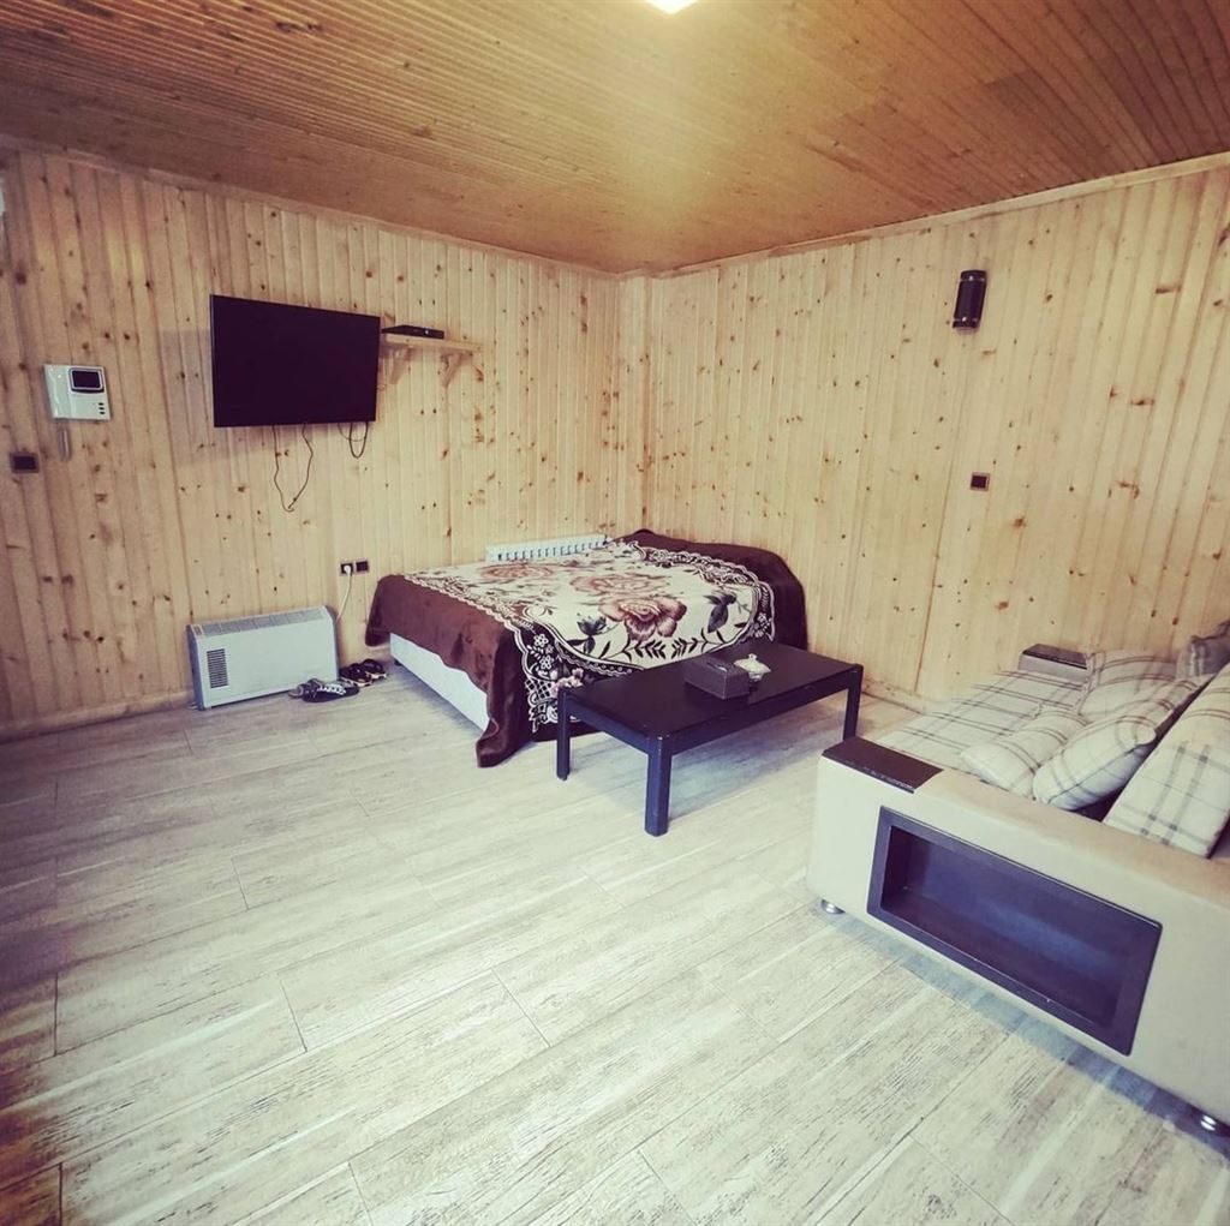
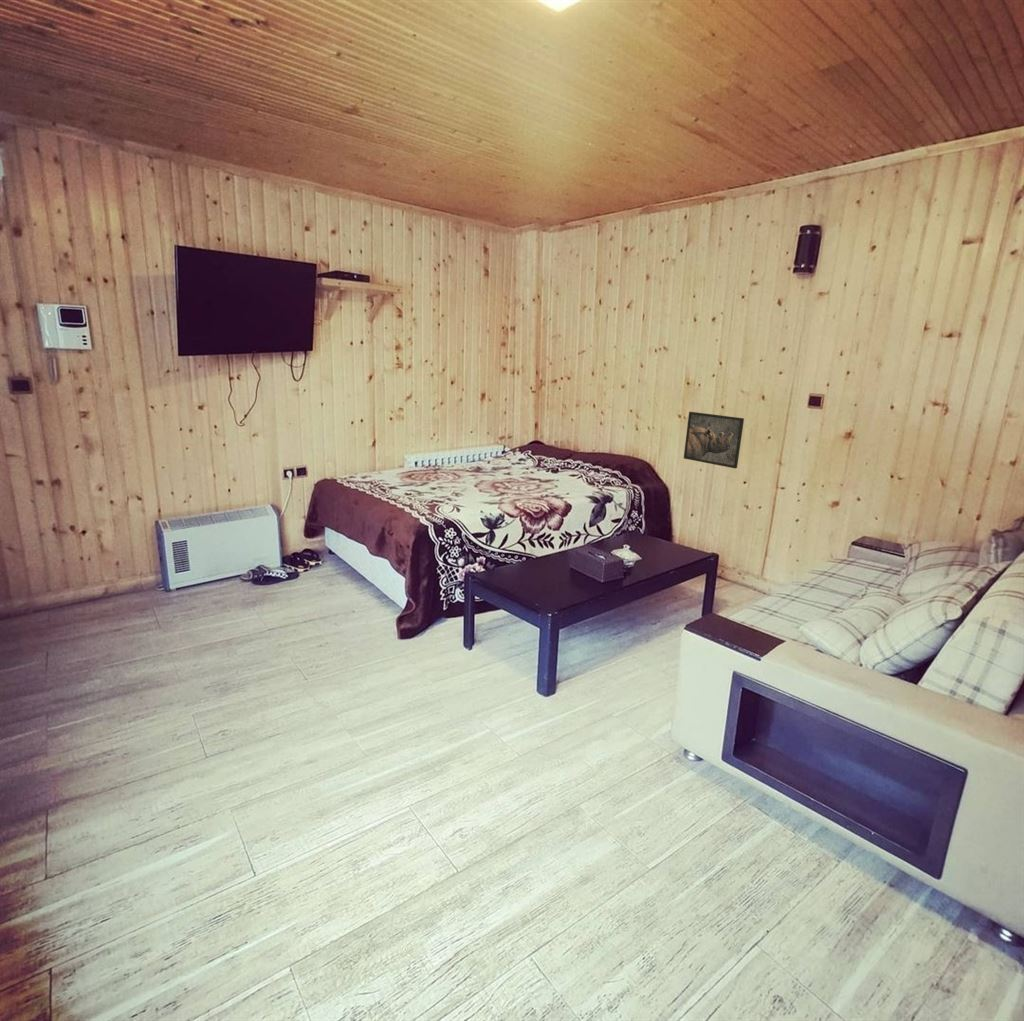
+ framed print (712, 439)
